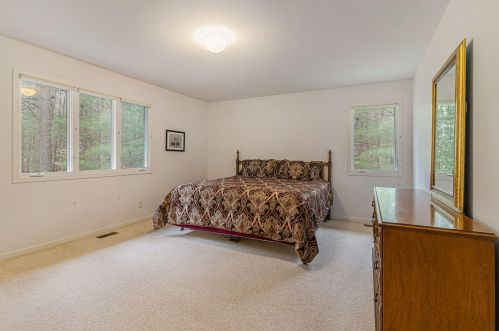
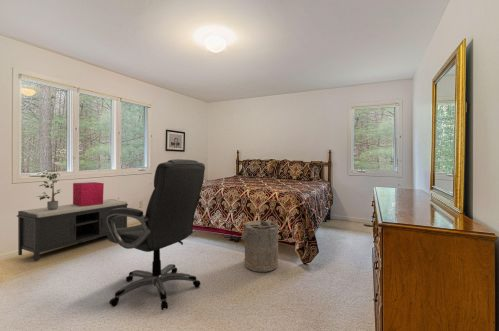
+ bench (79, 224)
+ storage bin (88, 193)
+ laundry hamper (259, 242)
+ potted plant (48, 187)
+ chair (155, 224)
